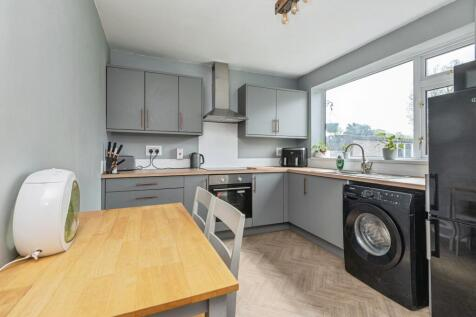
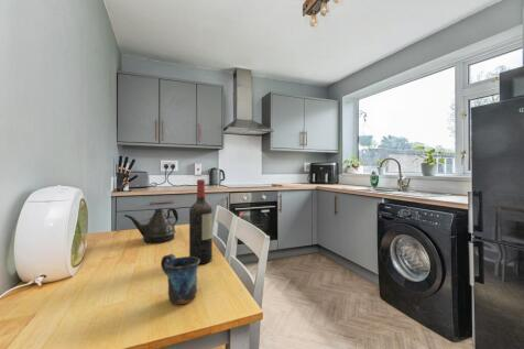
+ wine bottle (200, 220)
+ teapot (152, 225)
+ mug (181, 276)
